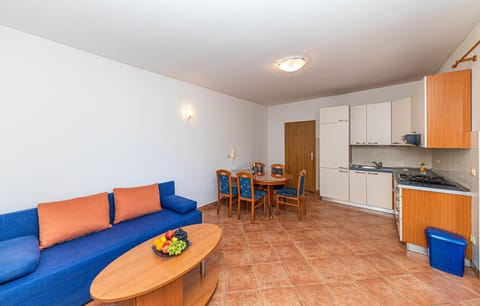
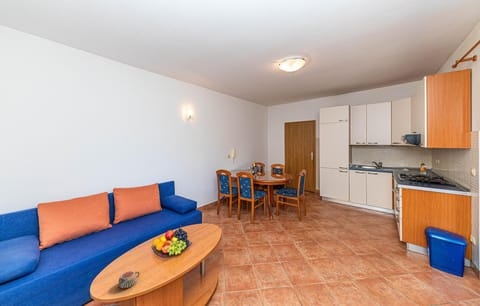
+ mug (129, 278)
